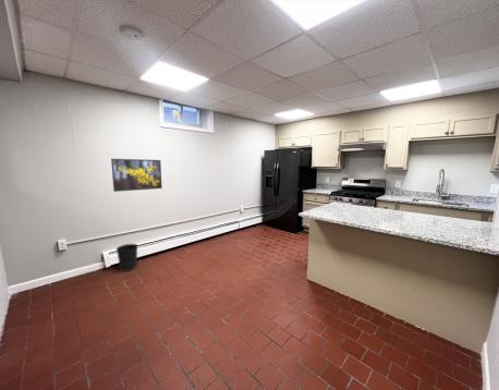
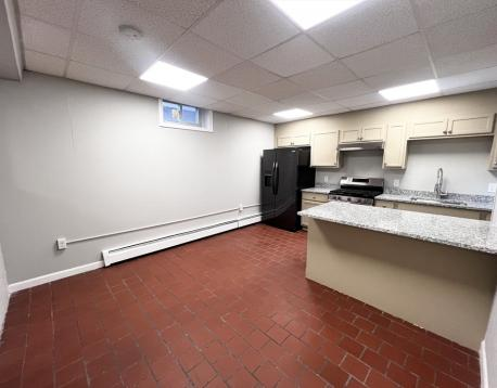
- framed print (138, 174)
- wastebasket (127, 257)
